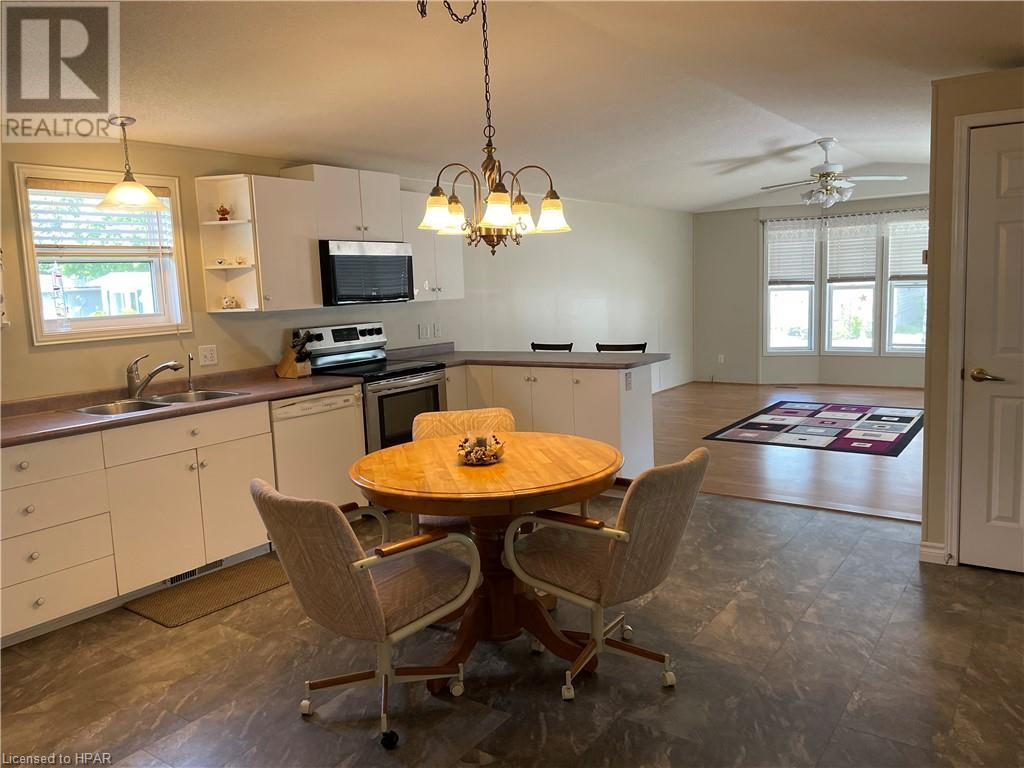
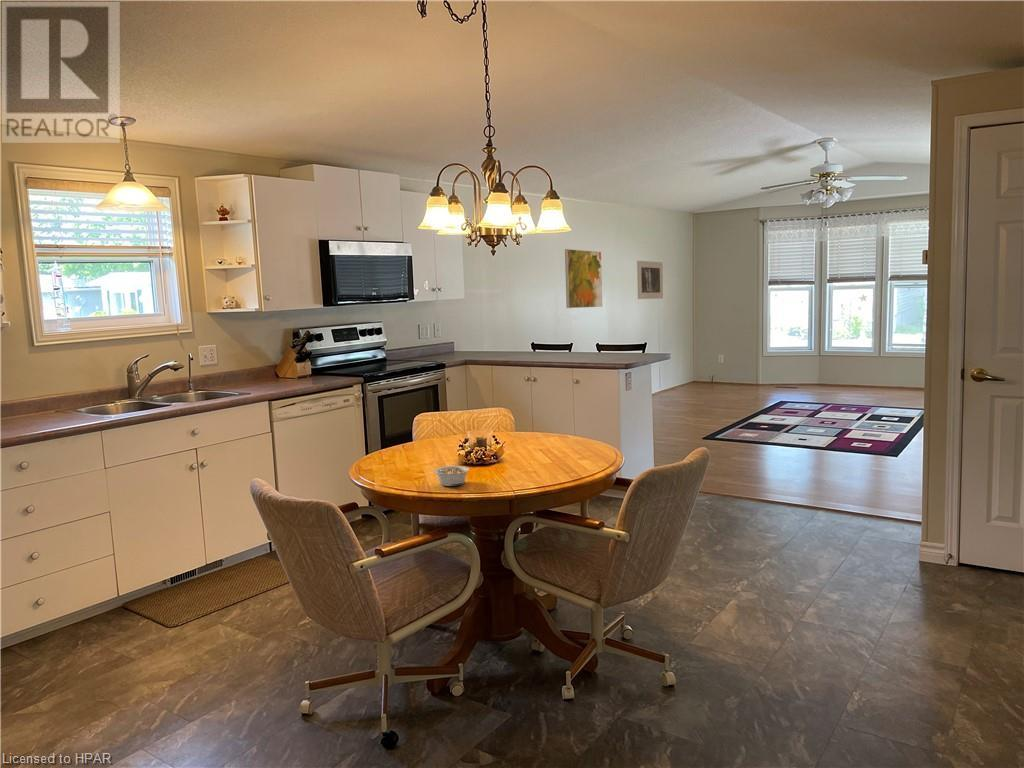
+ legume (452, 475)
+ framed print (584, 279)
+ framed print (650, 280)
